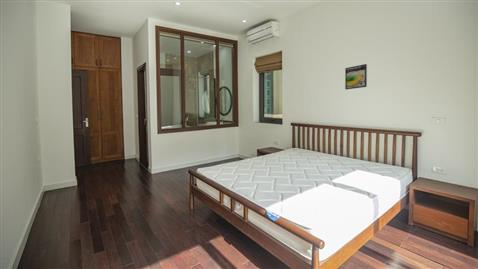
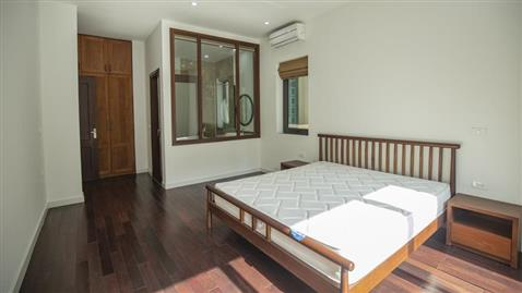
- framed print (355, 77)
